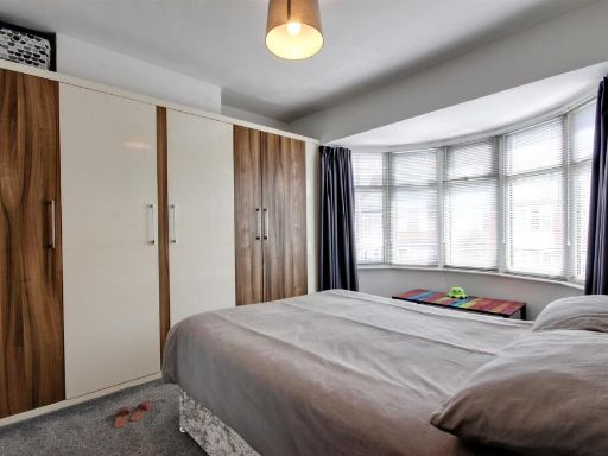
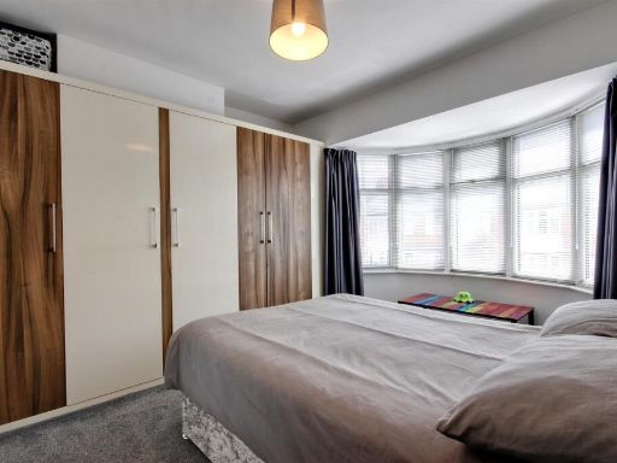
- slippers (131, 411)
